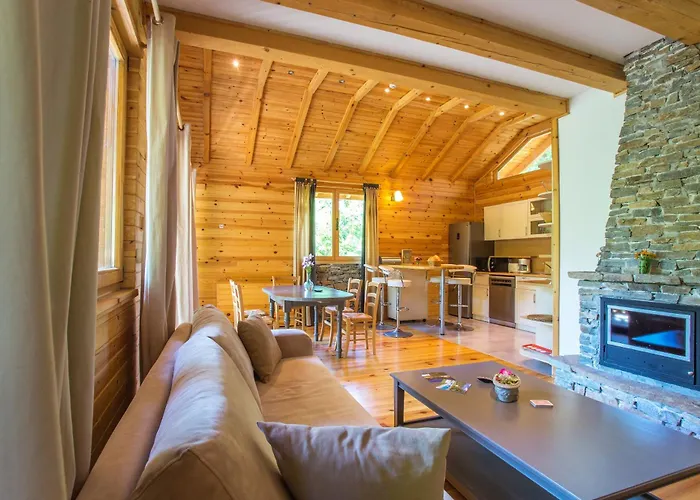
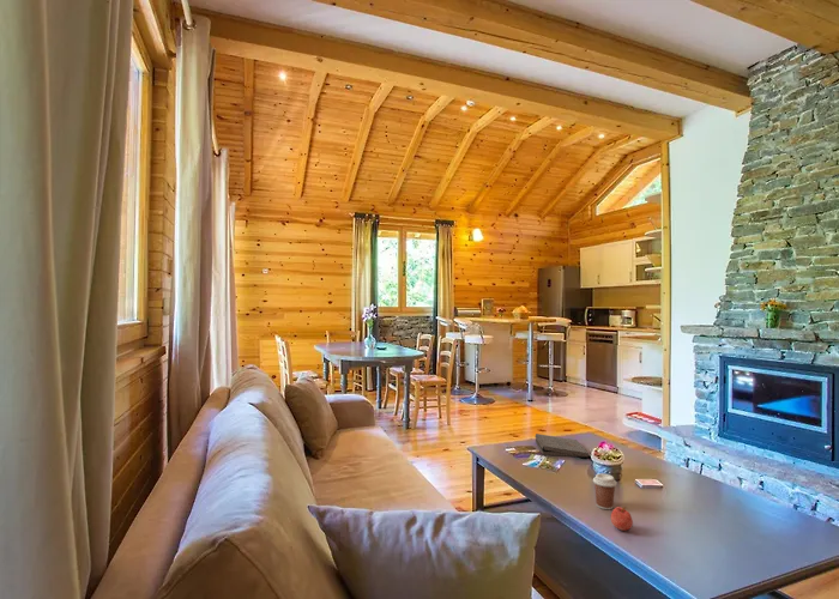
+ apple (621, 518)
+ coffee cup (604, 491)
+ pizza box (560, 444)
